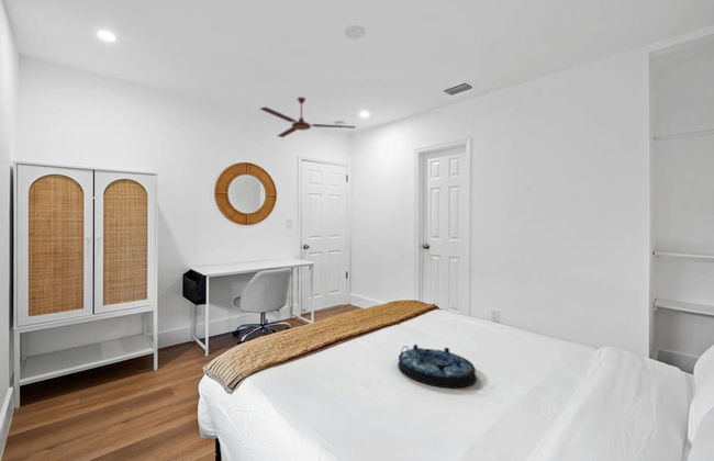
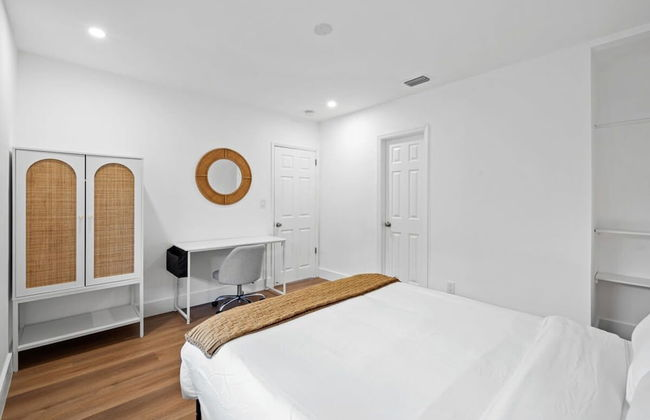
- serving tray (435, 361)
- ceiling fan (308, 123)
